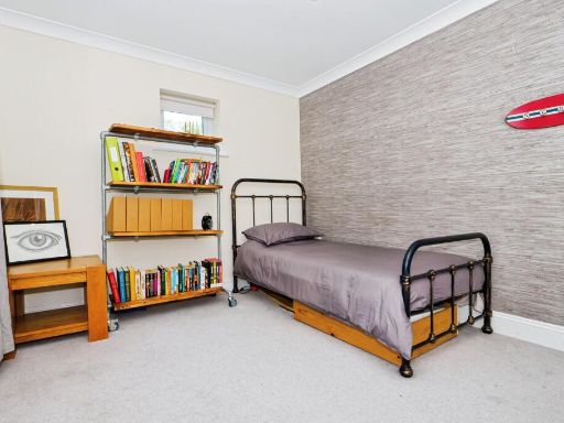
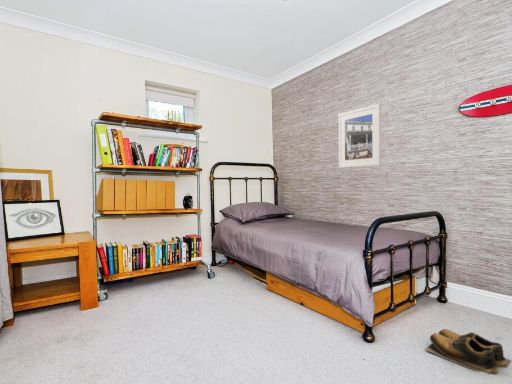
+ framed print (358, 138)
+ shoes (466, 344)
